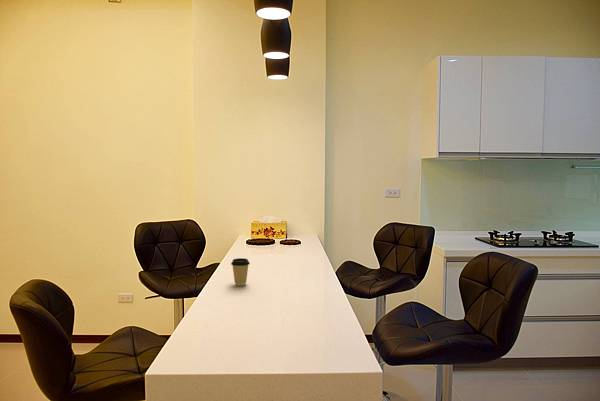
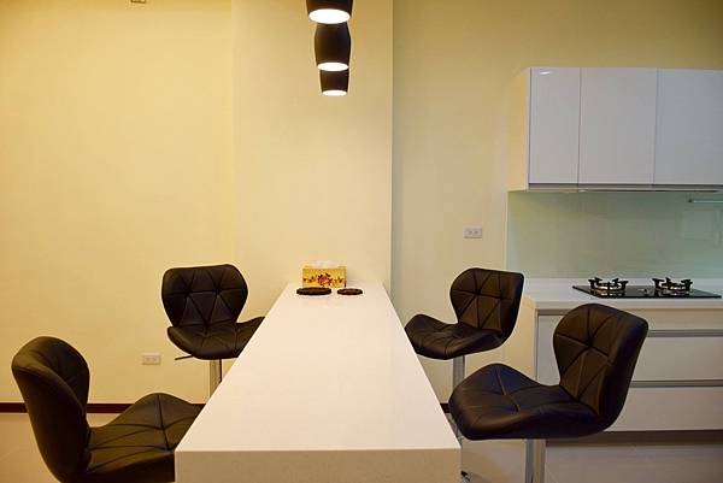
- coffee cup (240, 272)
